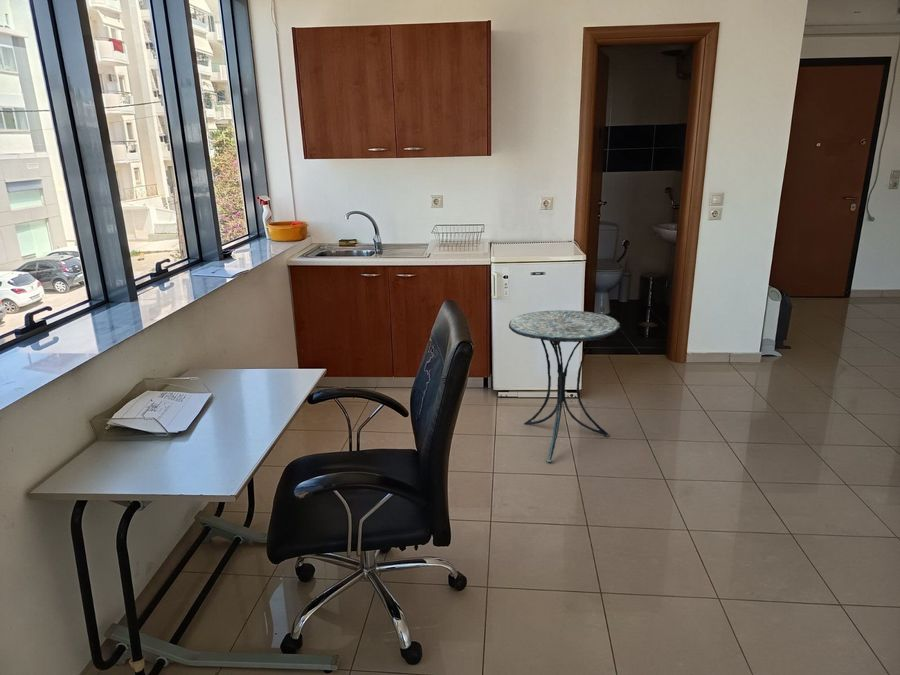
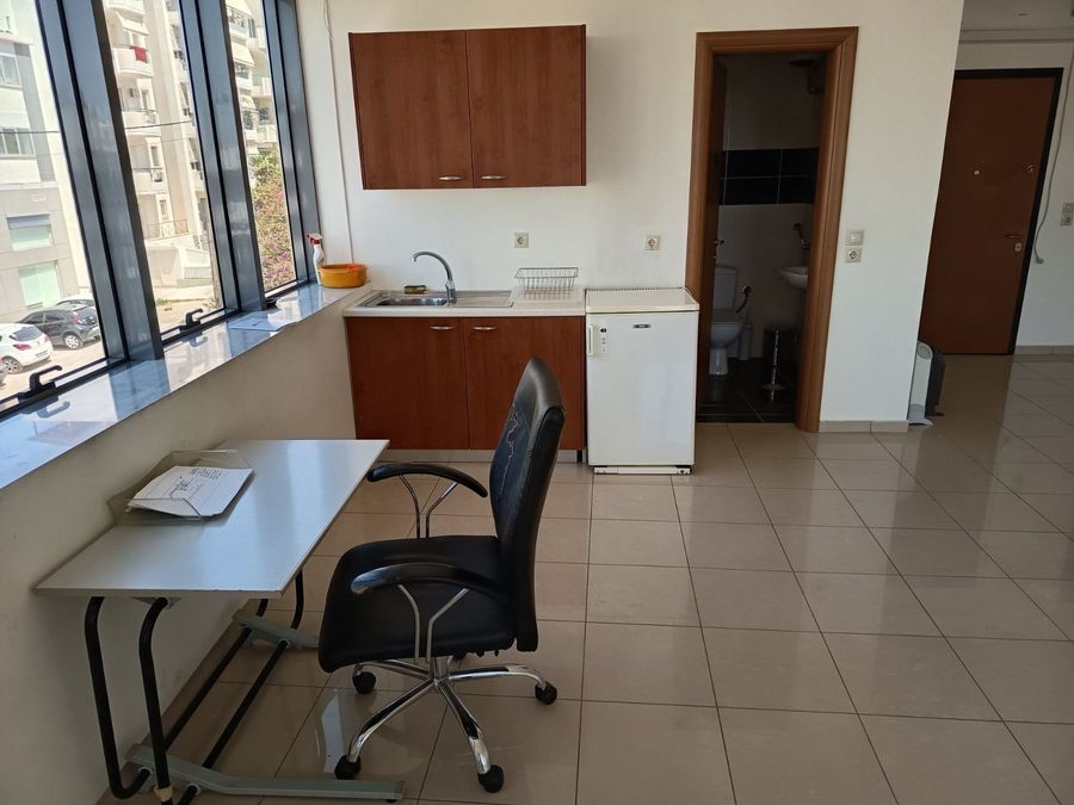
- side table (561, 382)
